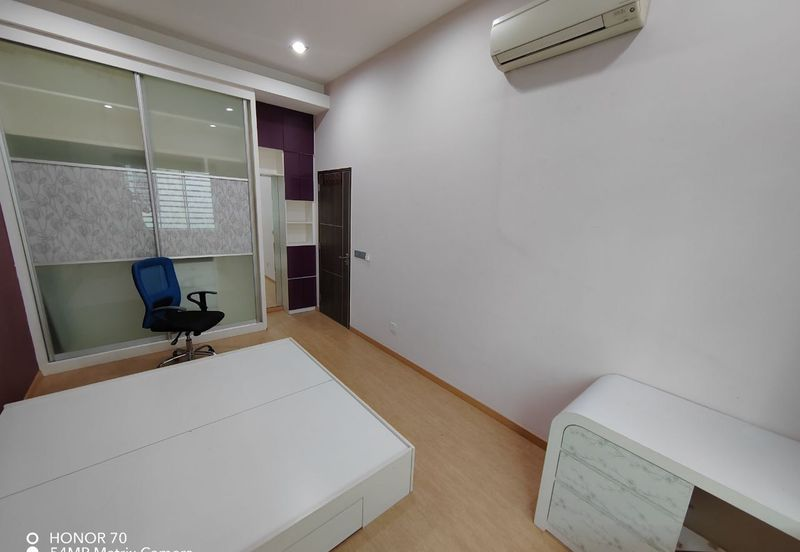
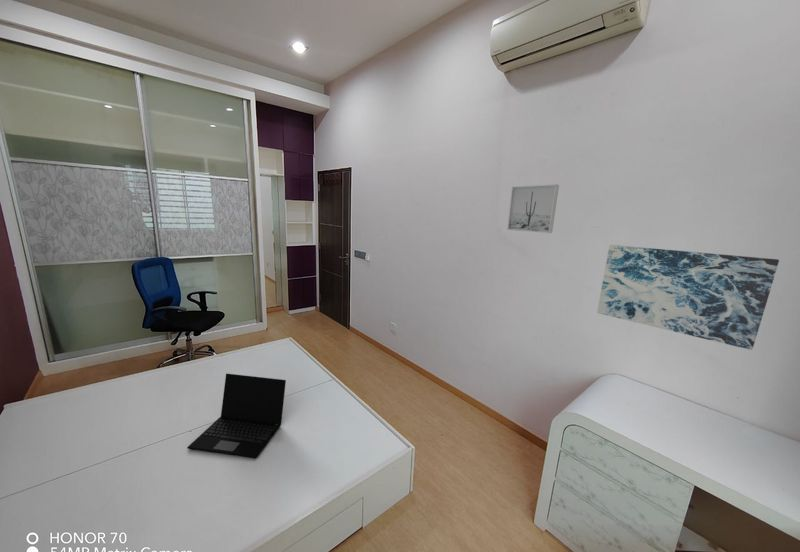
+ laptop (240, 412)
+ wall art (672, 290)
+ wall art (531, 208)
